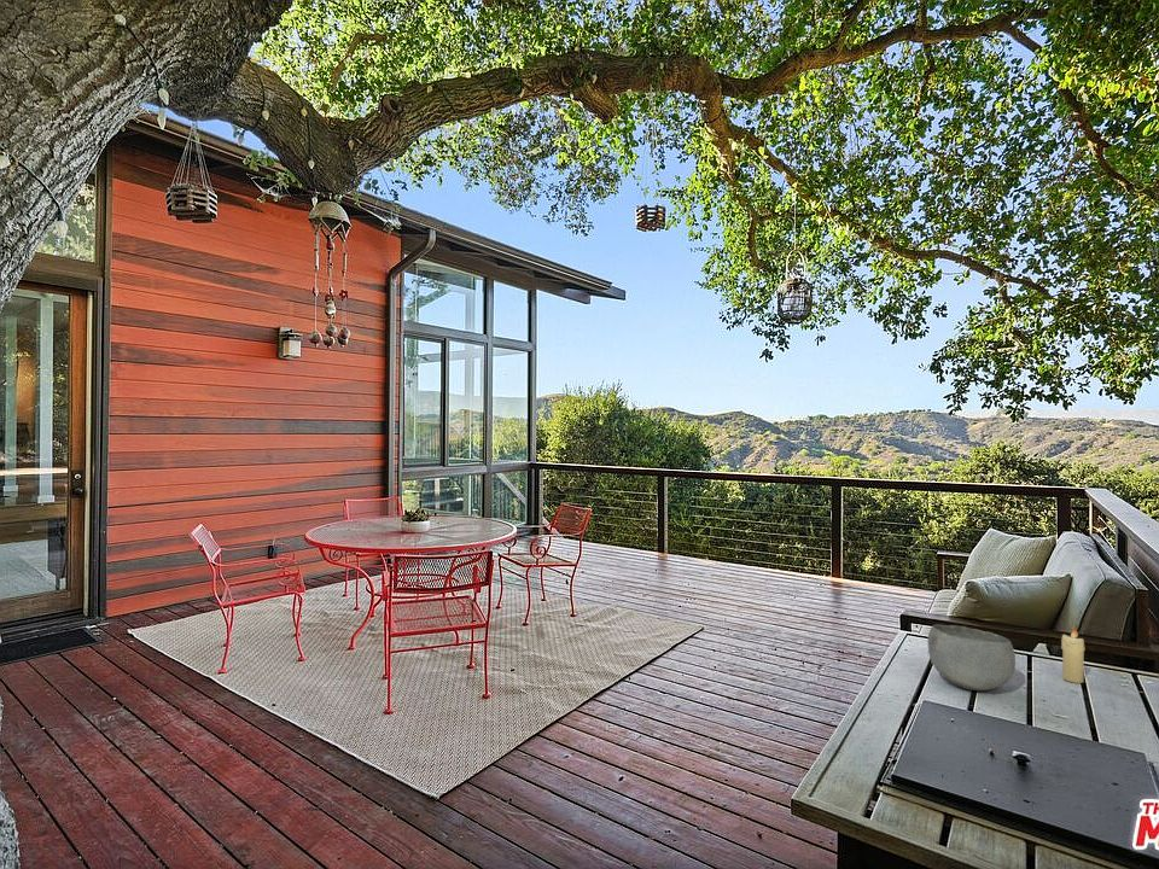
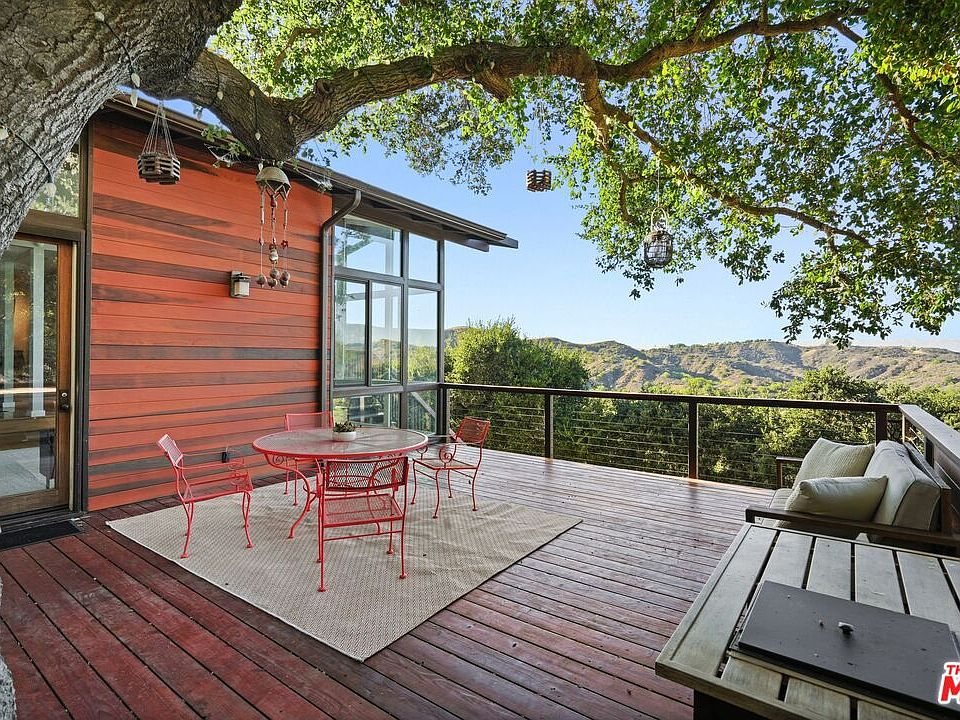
- bowl (969, 658)
- candle (1072, 653)
